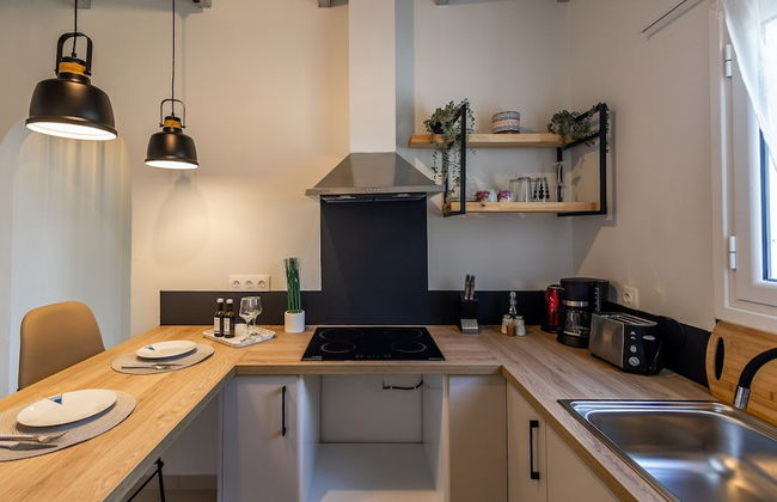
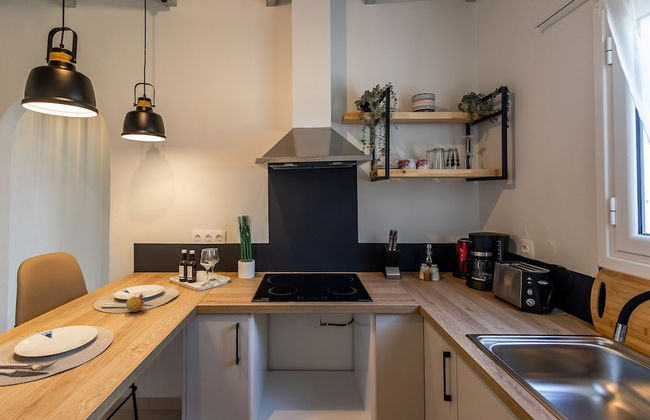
+ fruit (135, 302)
